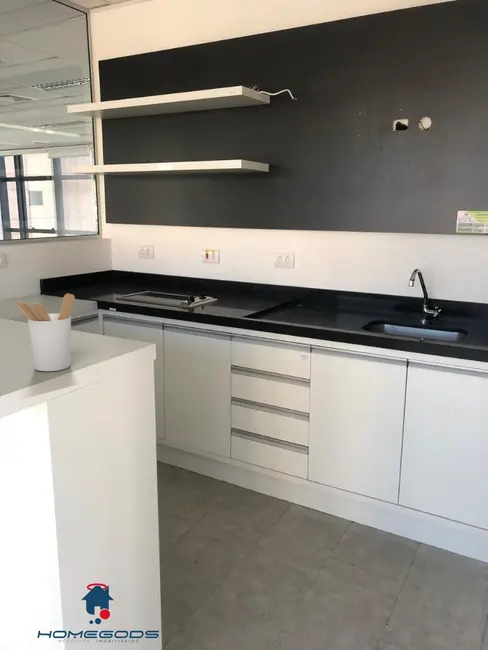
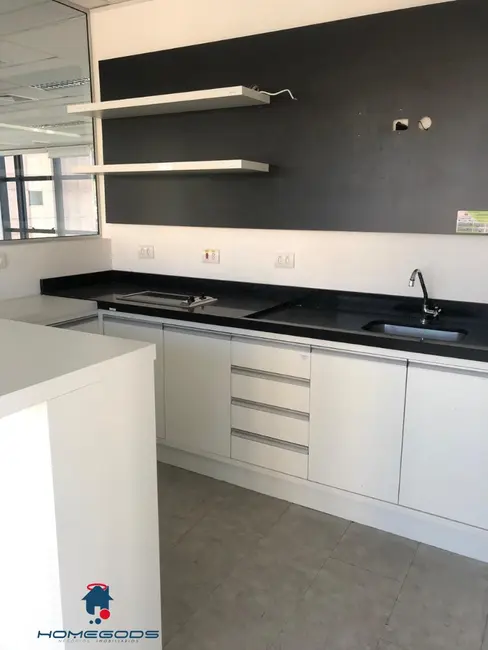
- utensil holder (45, 332)
